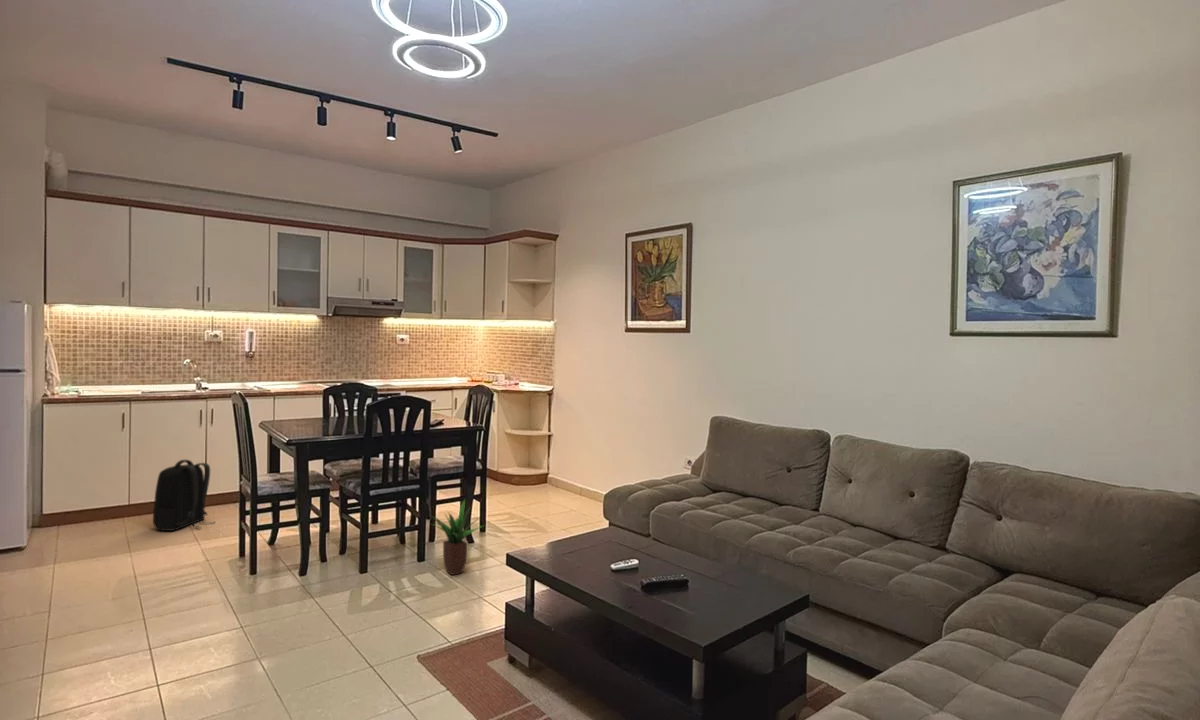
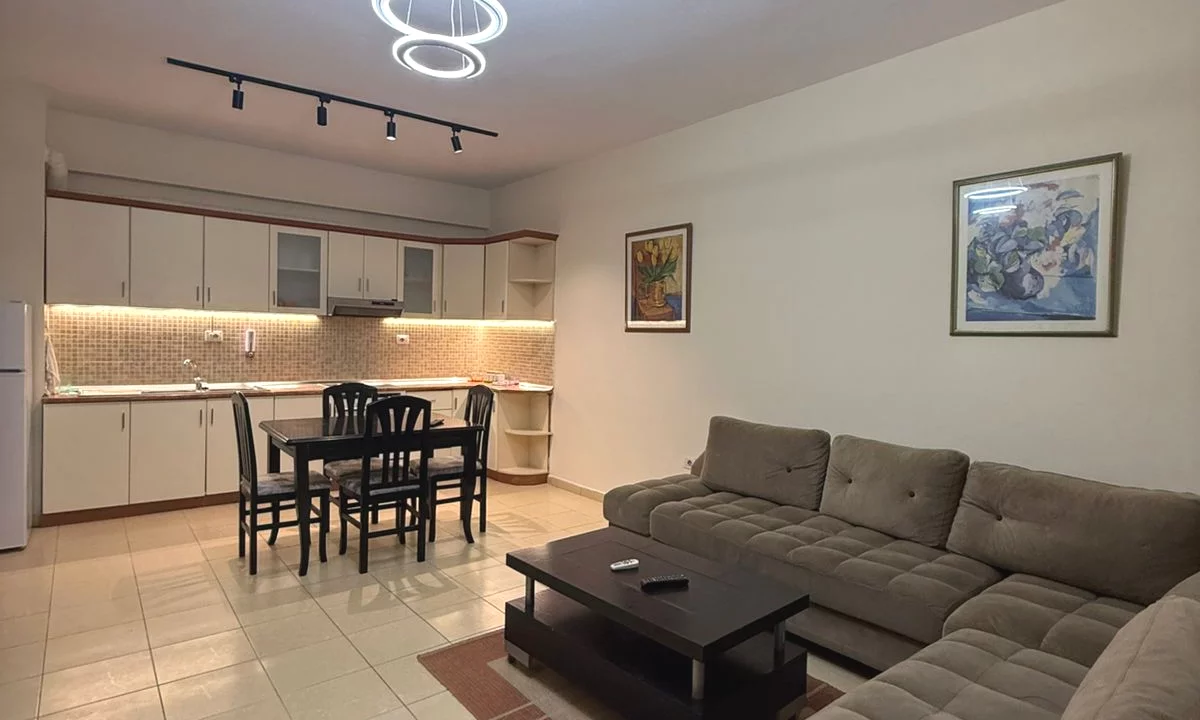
- potted plant (457, 535)
- backpack (186, 492)
